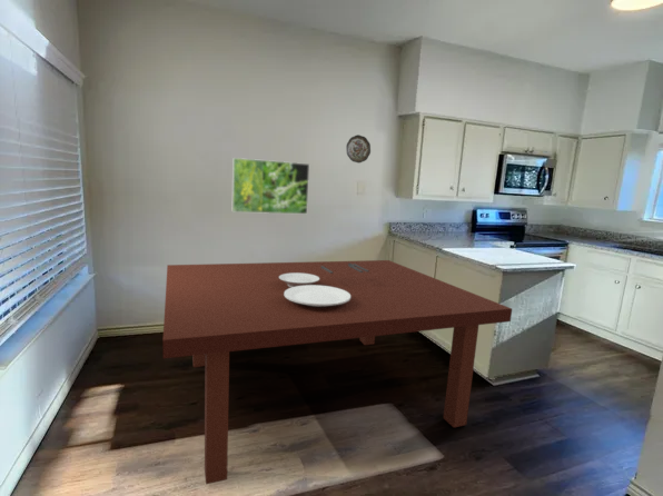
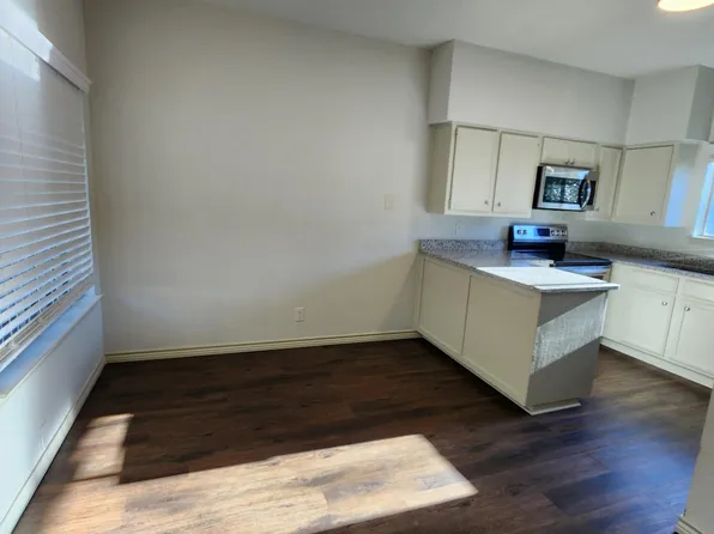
- decorative plate (357, 149)
- dining table (317, 330)
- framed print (271, 187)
